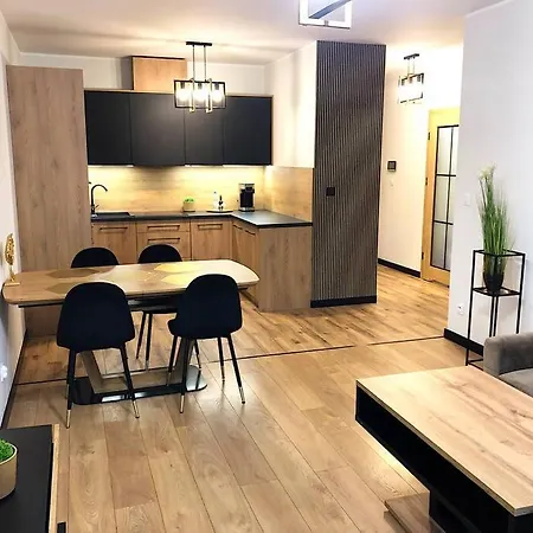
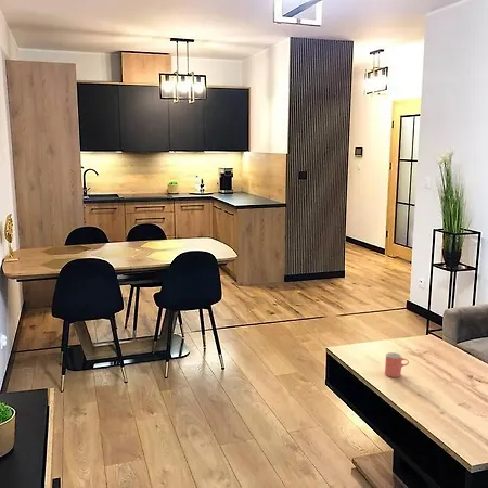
+ cup (397, 364)
